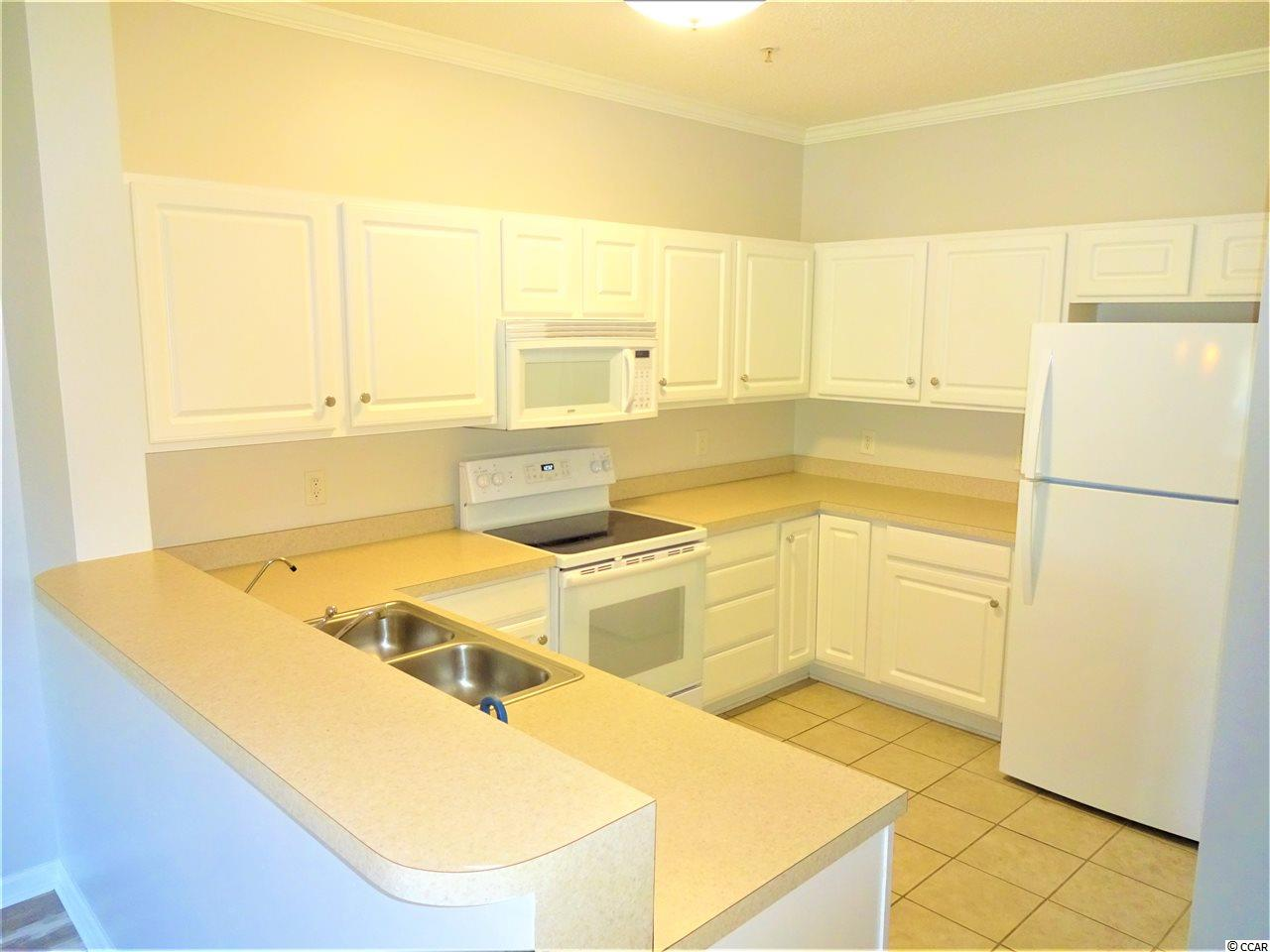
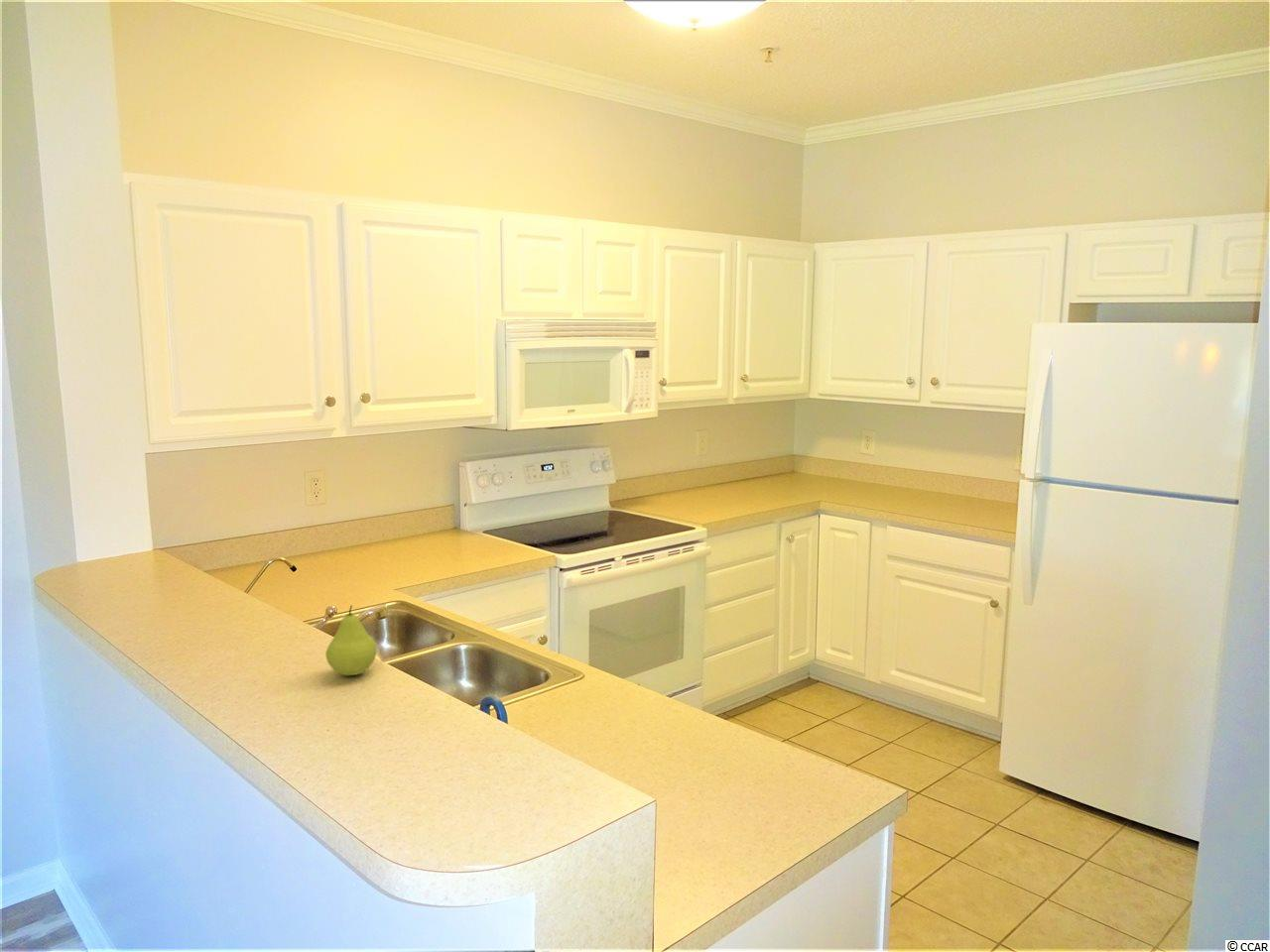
+ fruit (350, 639)
